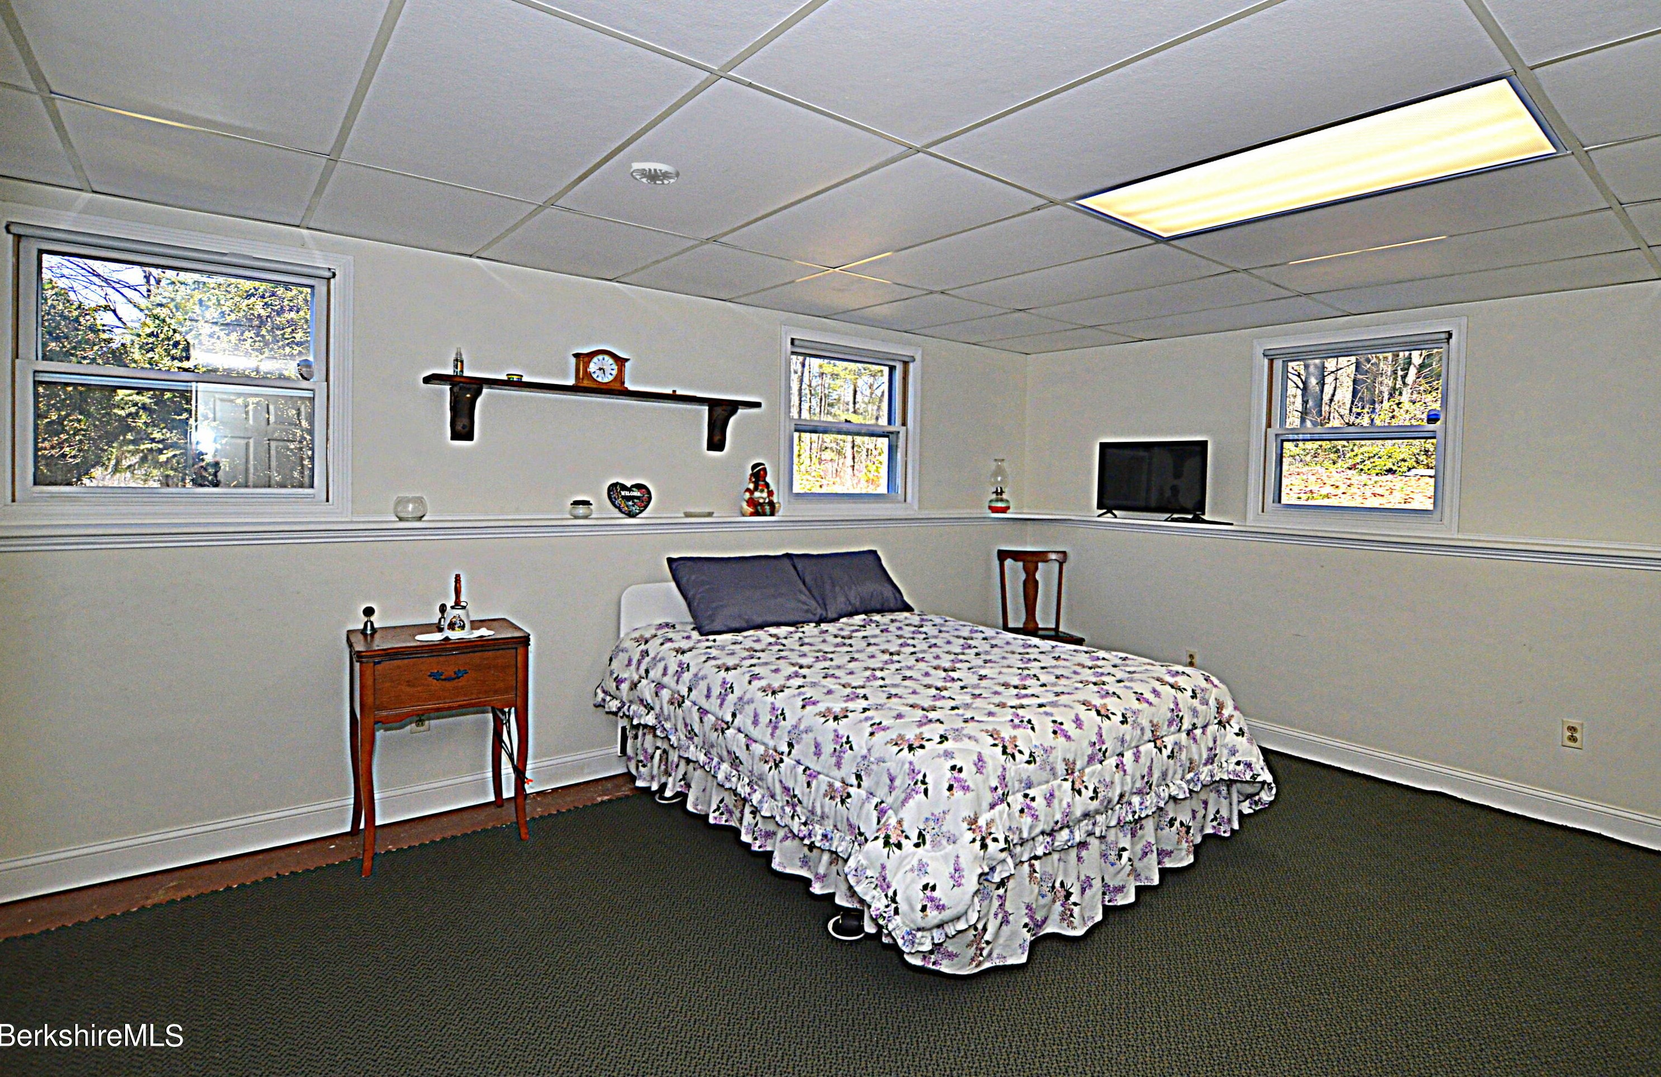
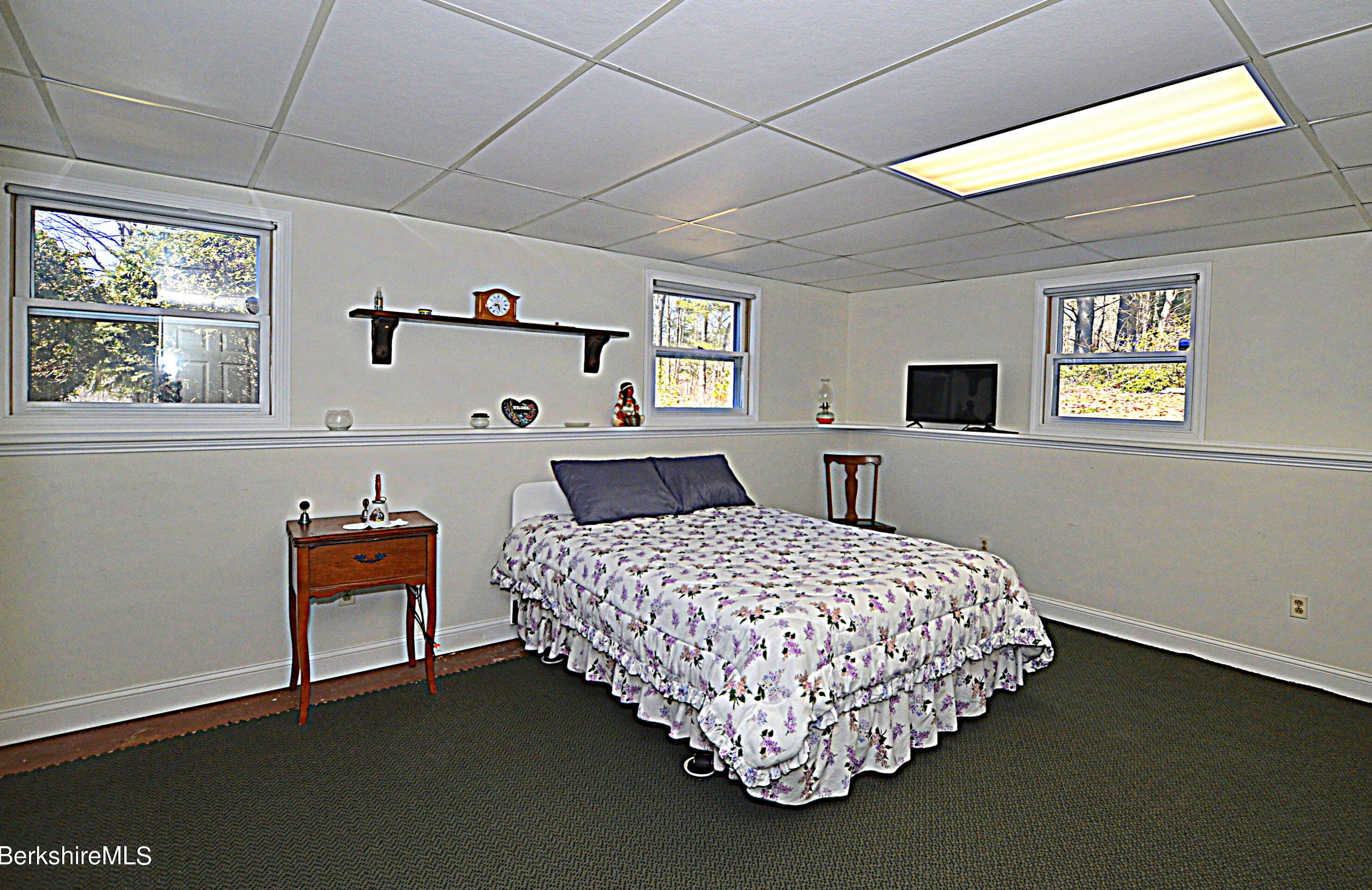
- smoke detector (655, 175)
